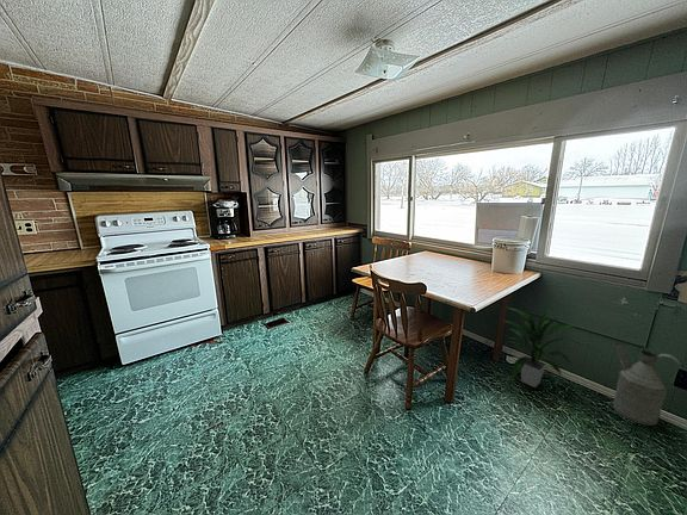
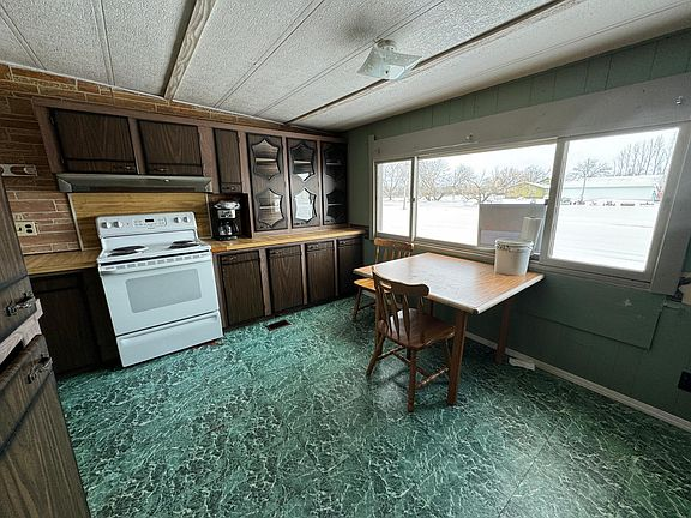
- watering can (638, 380)
- indoor plant (533, 346)
